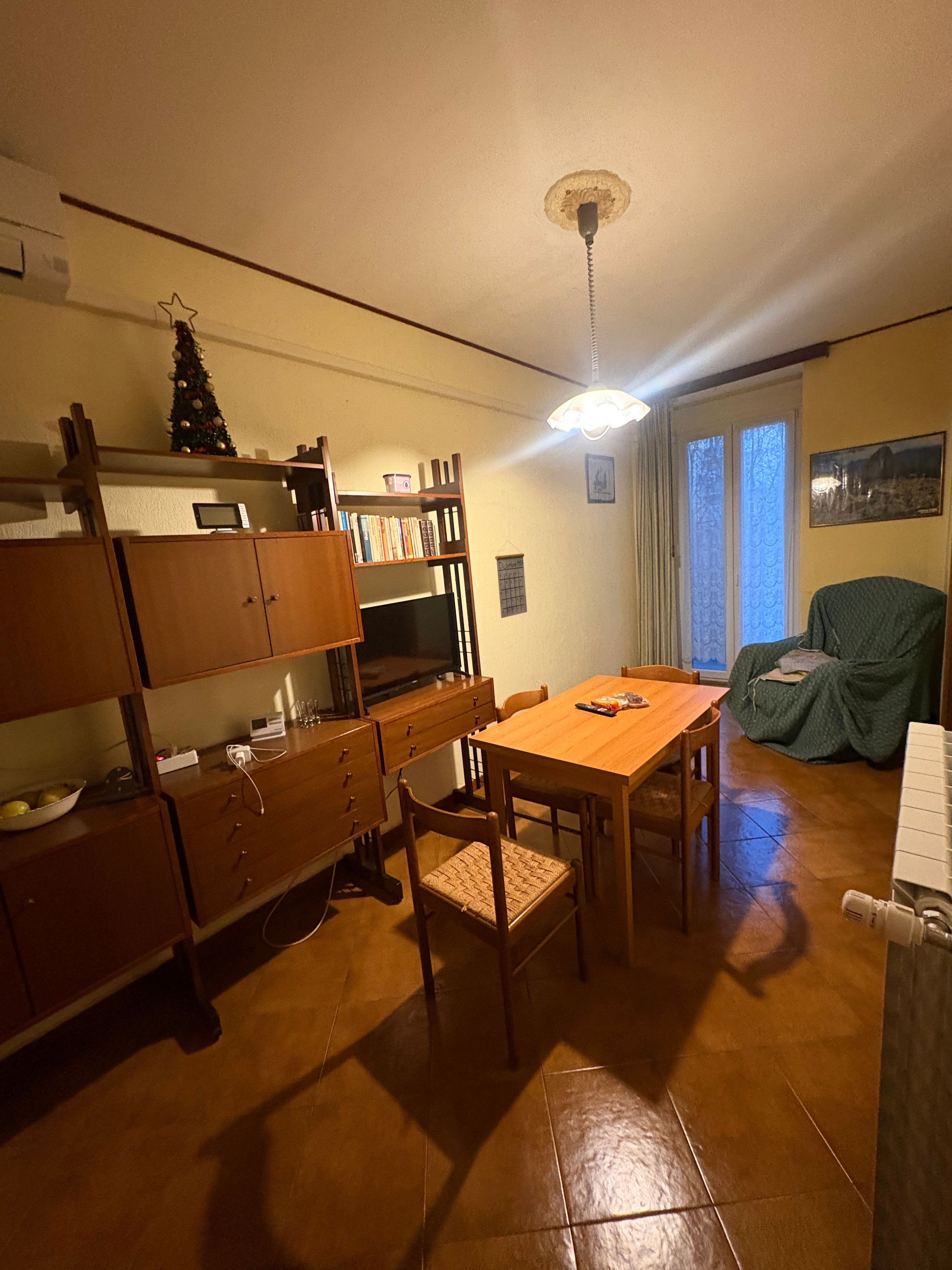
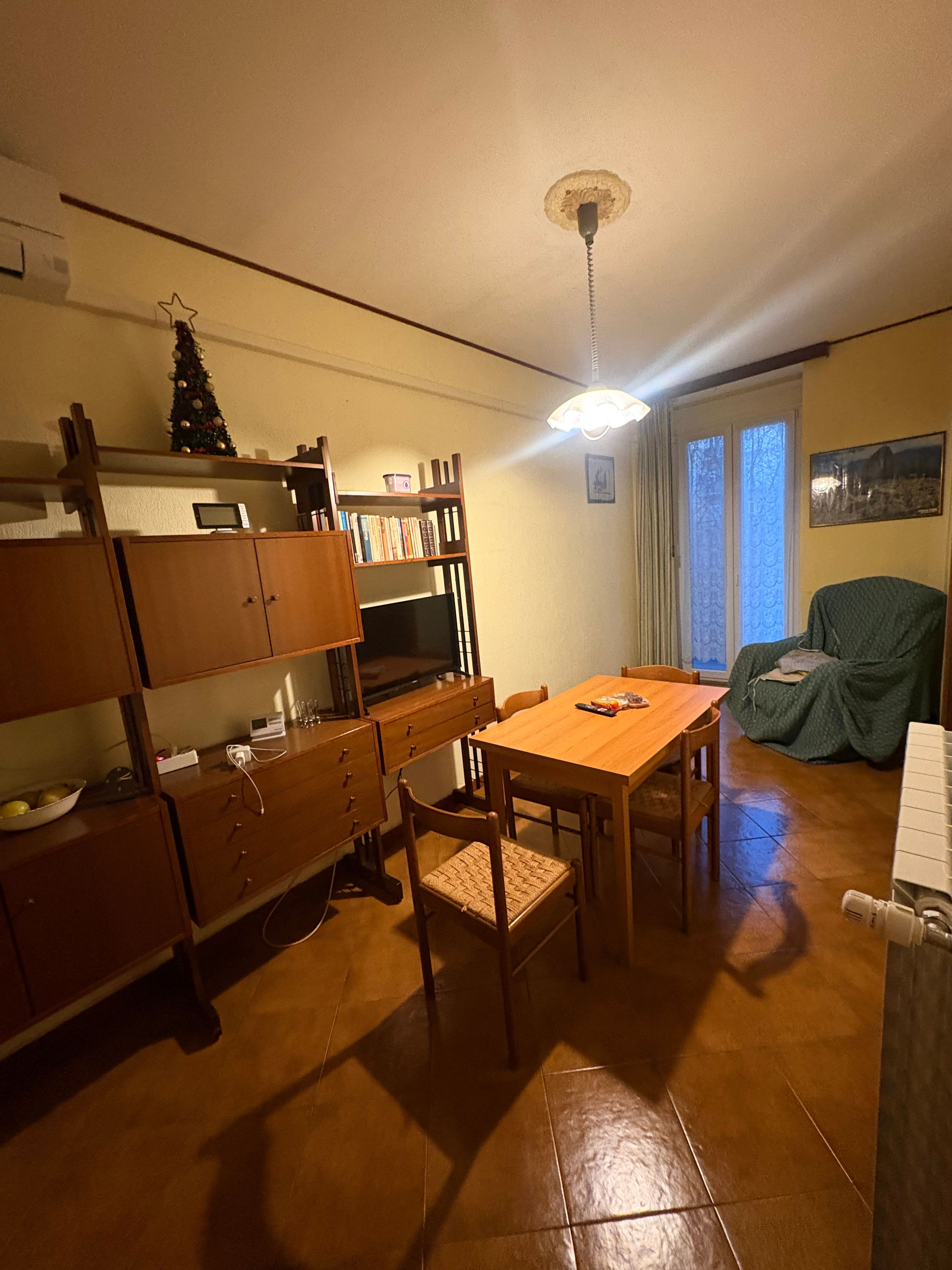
- calendar (512, 578)
